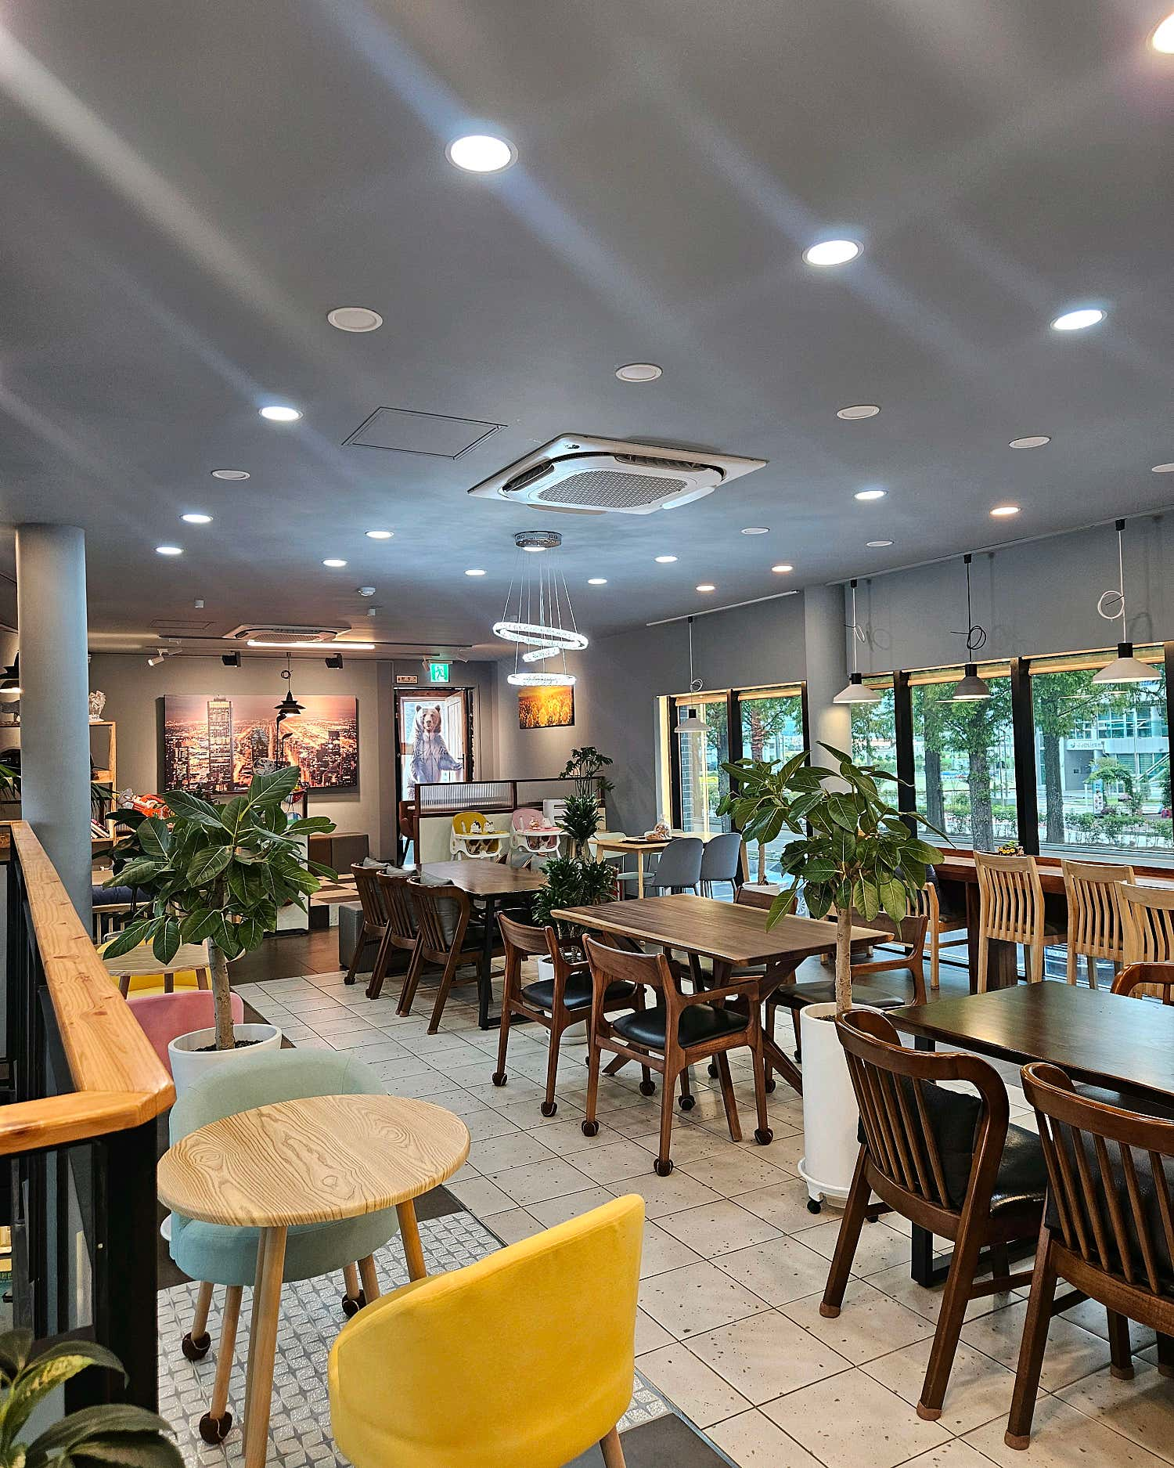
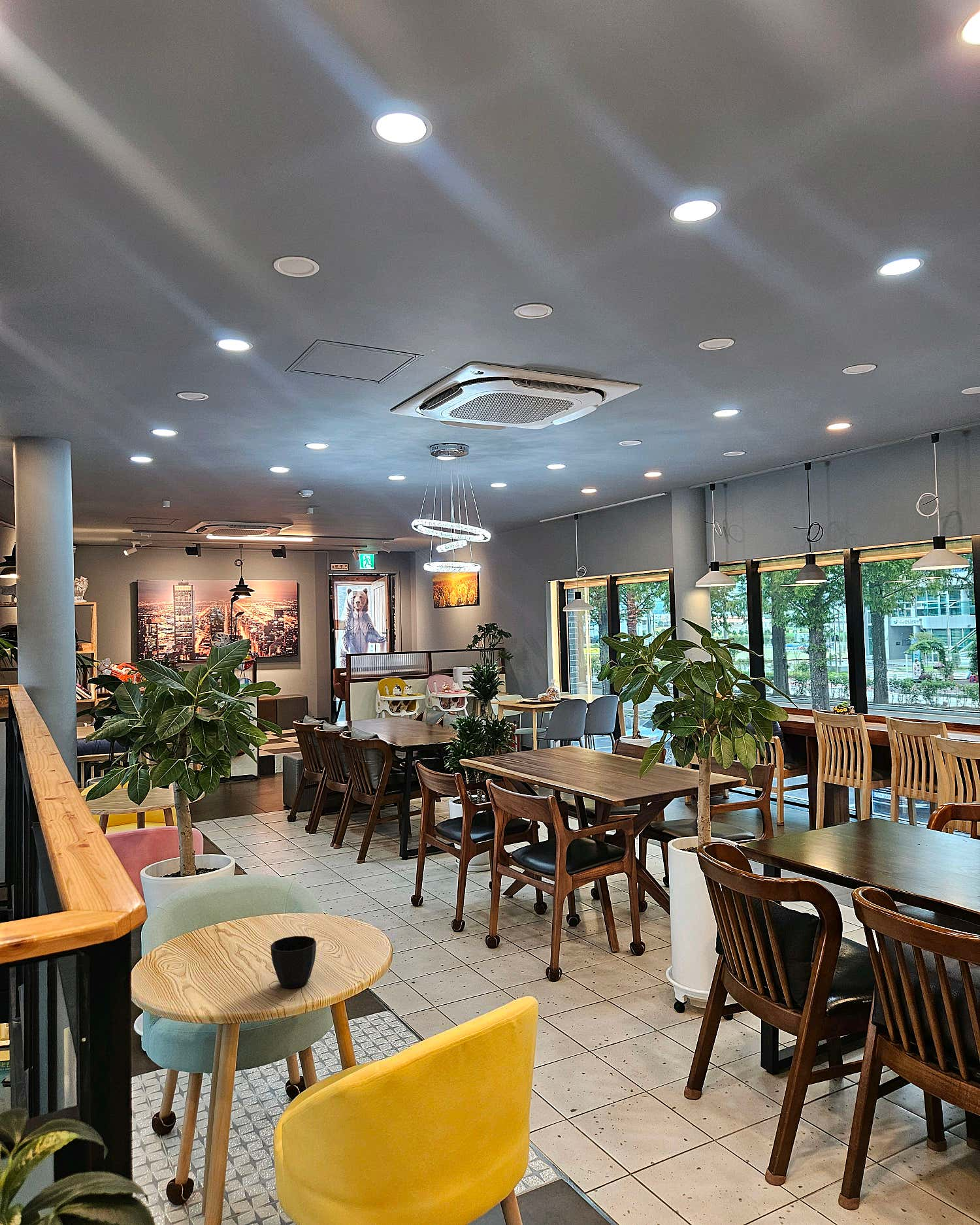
+ cup (296, 962)
